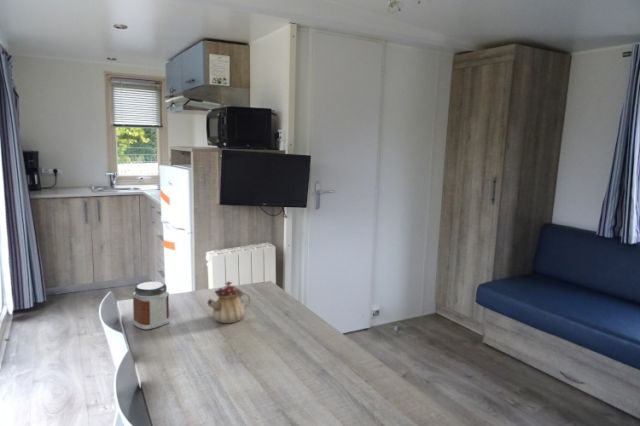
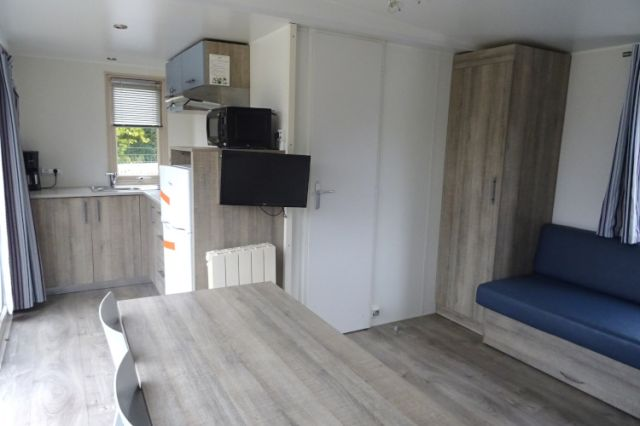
- teapot (230, 299)
- jar (150, 304)
